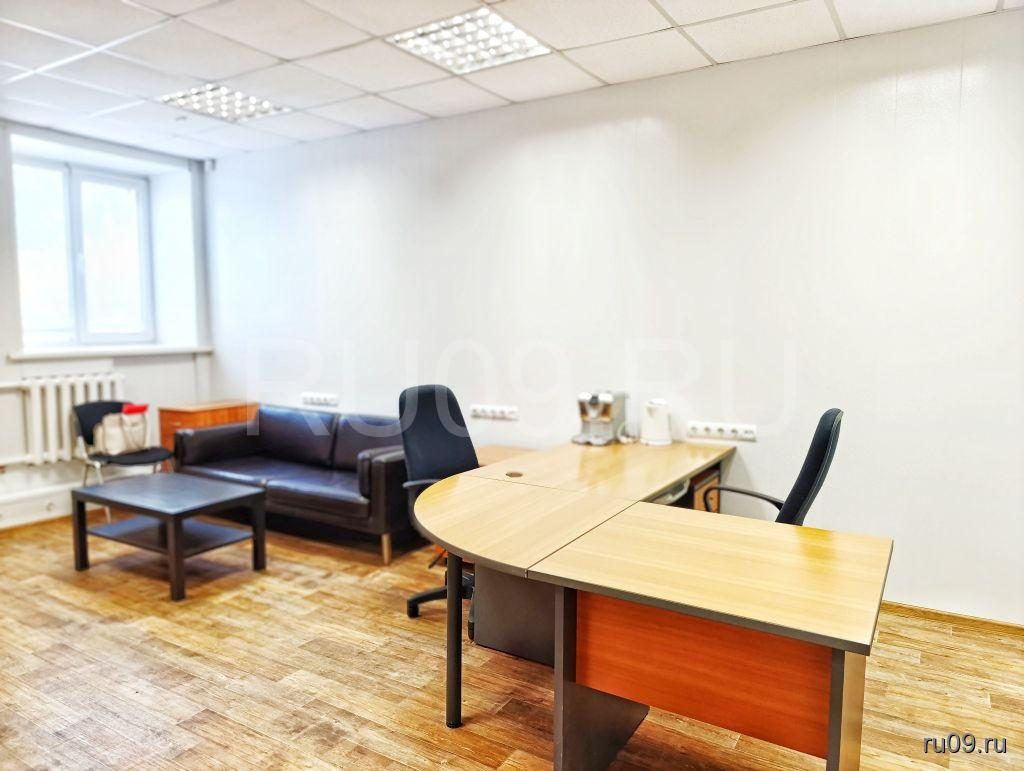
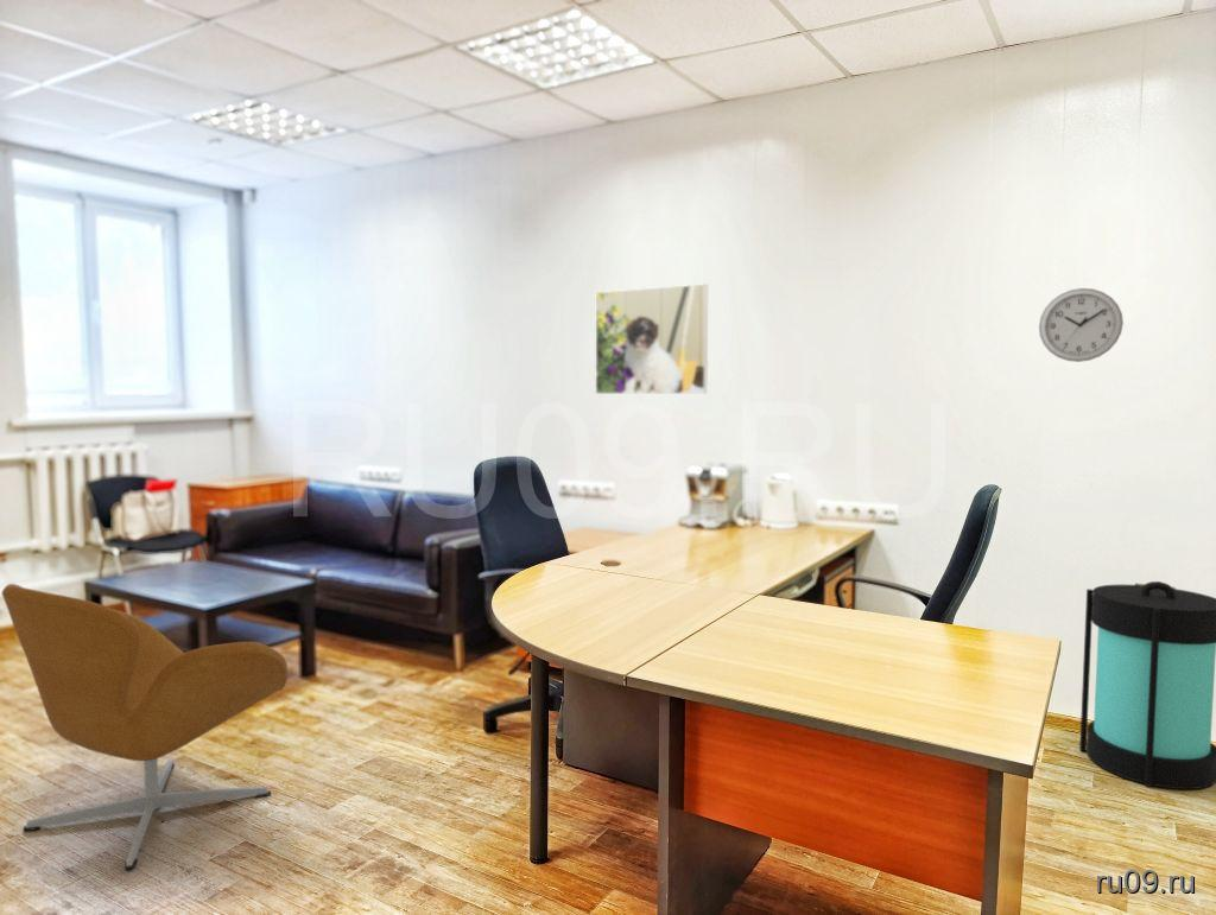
+ wall clock (1079, 324)
+ armchair (141, 692)
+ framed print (650, 341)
+ lantern (1153, 673)
